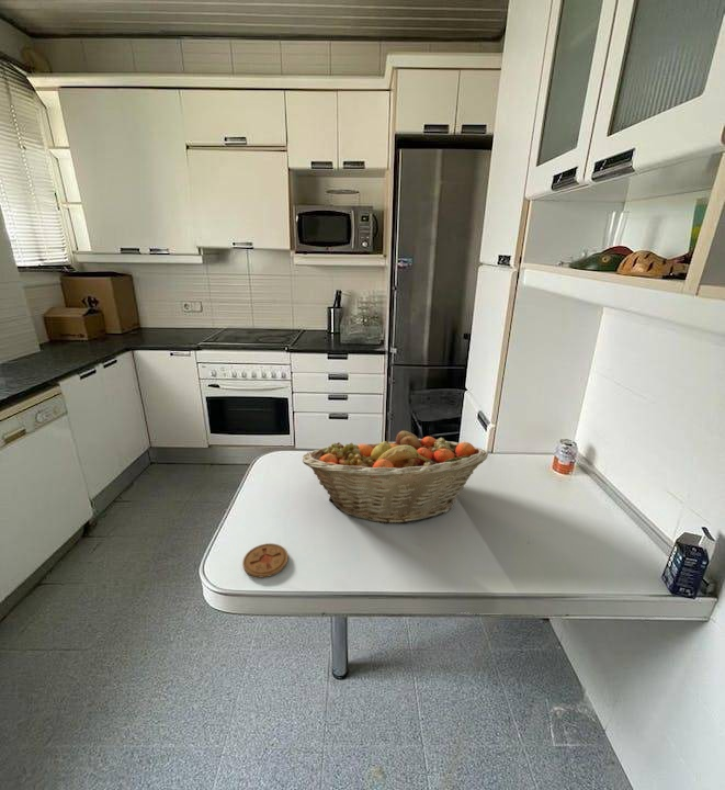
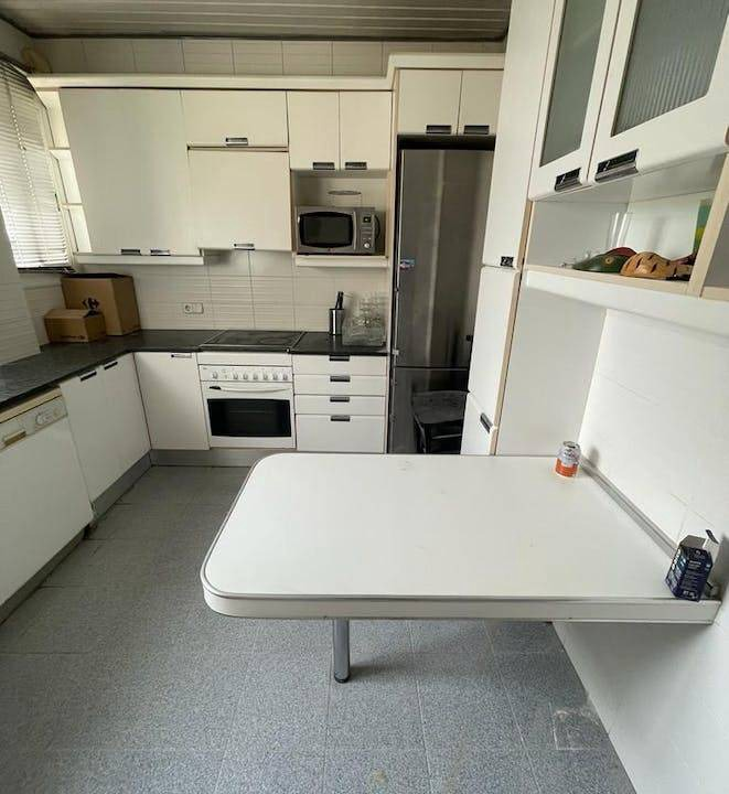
- fruit basket (393, 466)
- coaster (265, 560)
